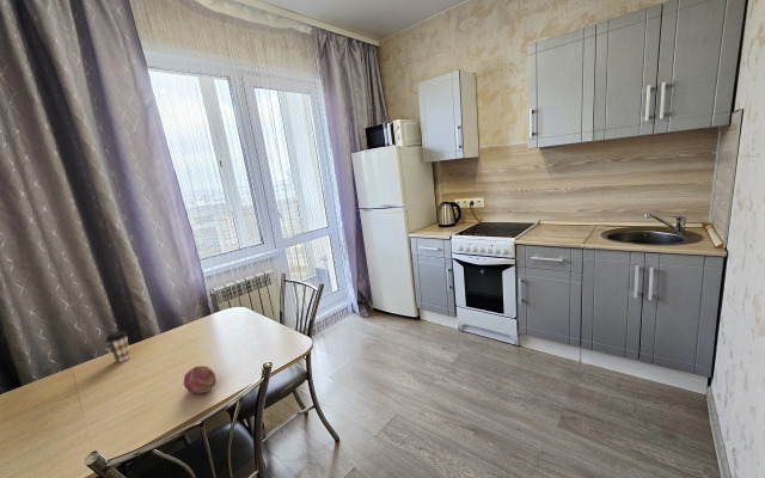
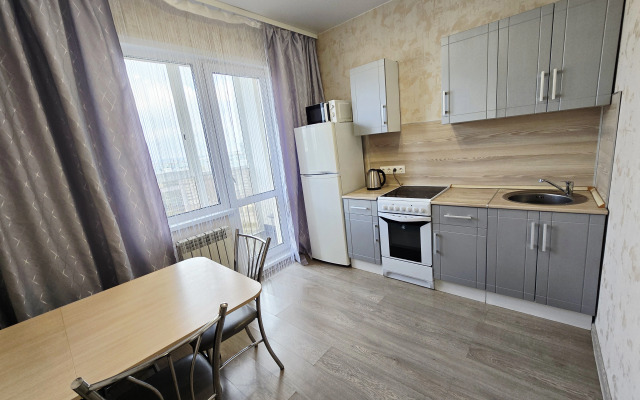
- coffee cup (120, 347)
- fruit (198, 378)
